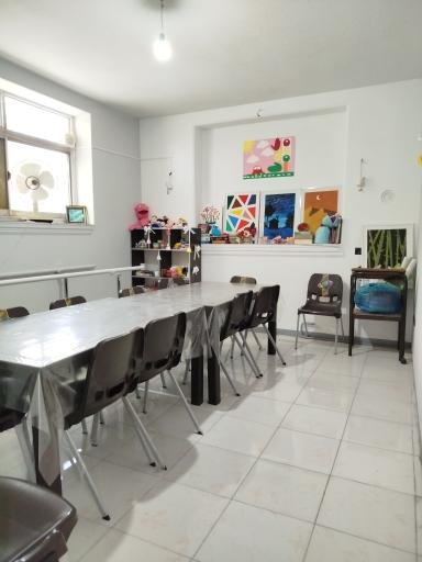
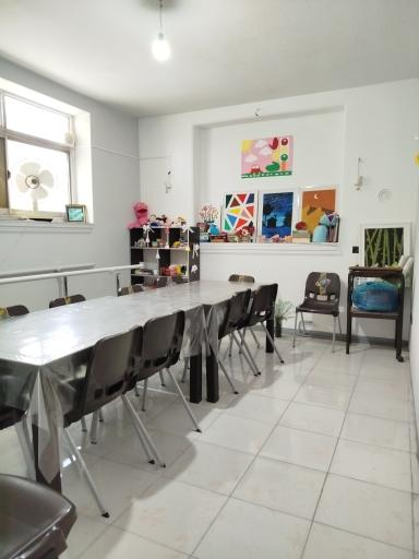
+ potted plant (279, 317)
